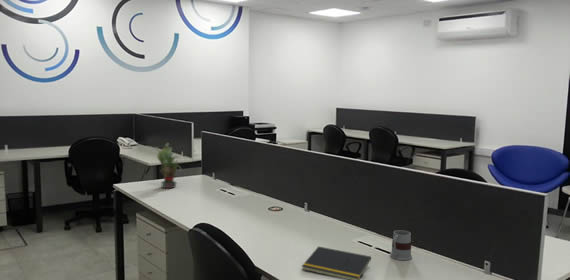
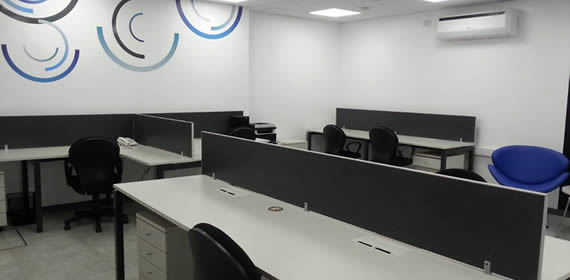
- notepad (336, 262)
- mug (400, 245)
- potted plant (169, 165)
